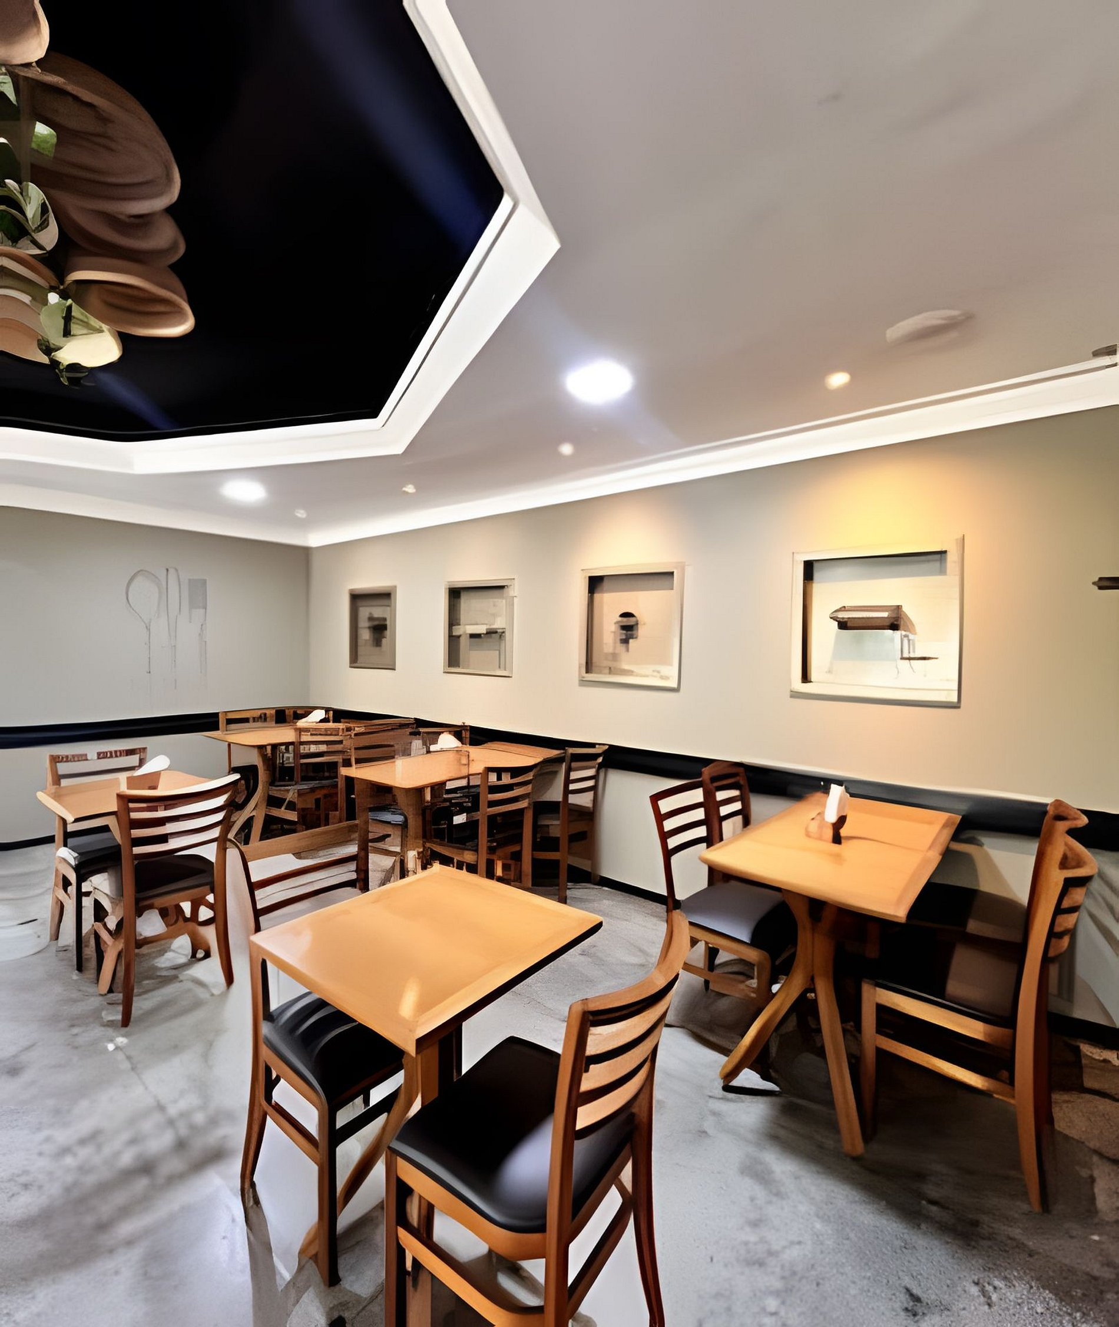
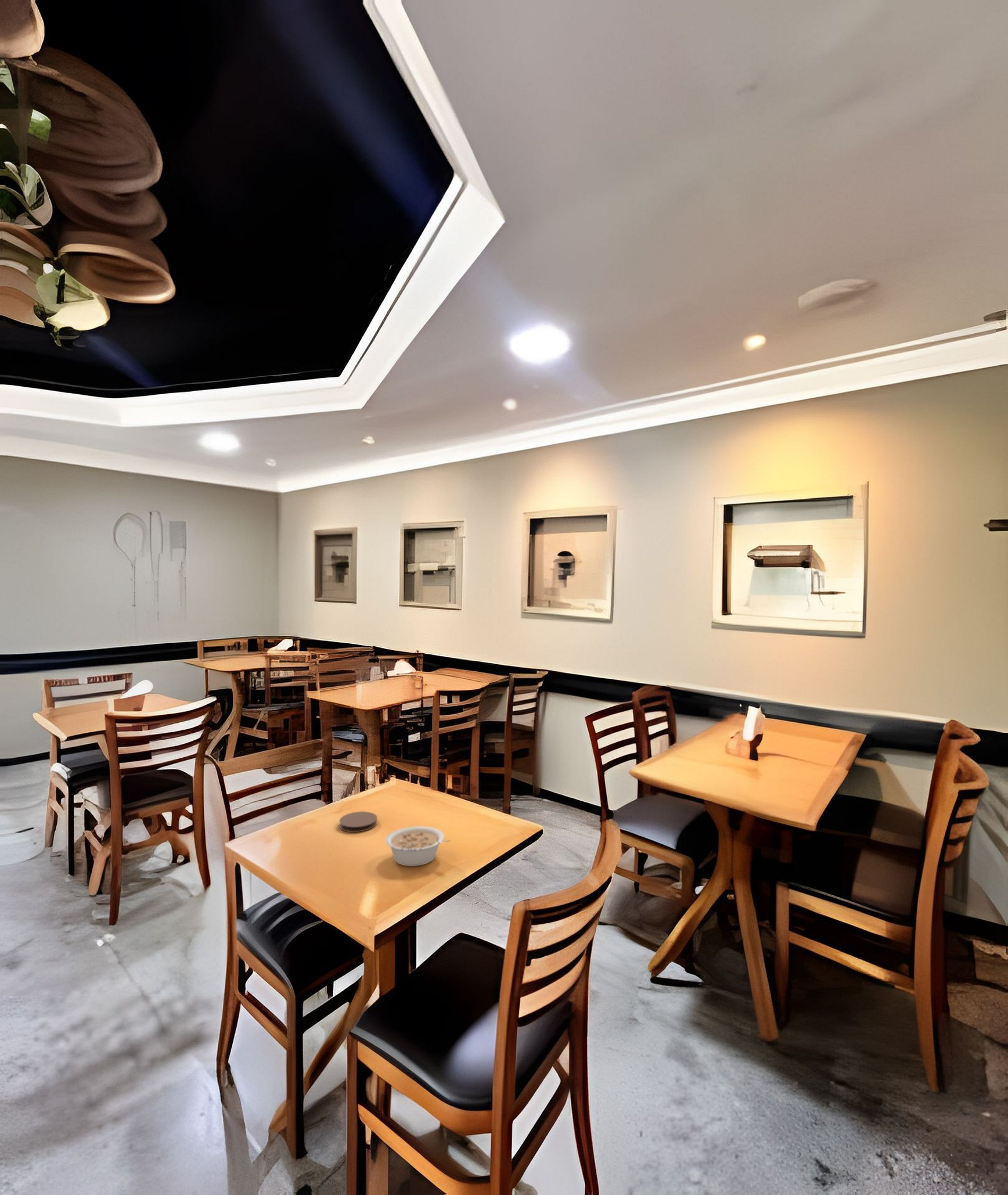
+ coaster (358, 821)
+ legume (417, 845)
